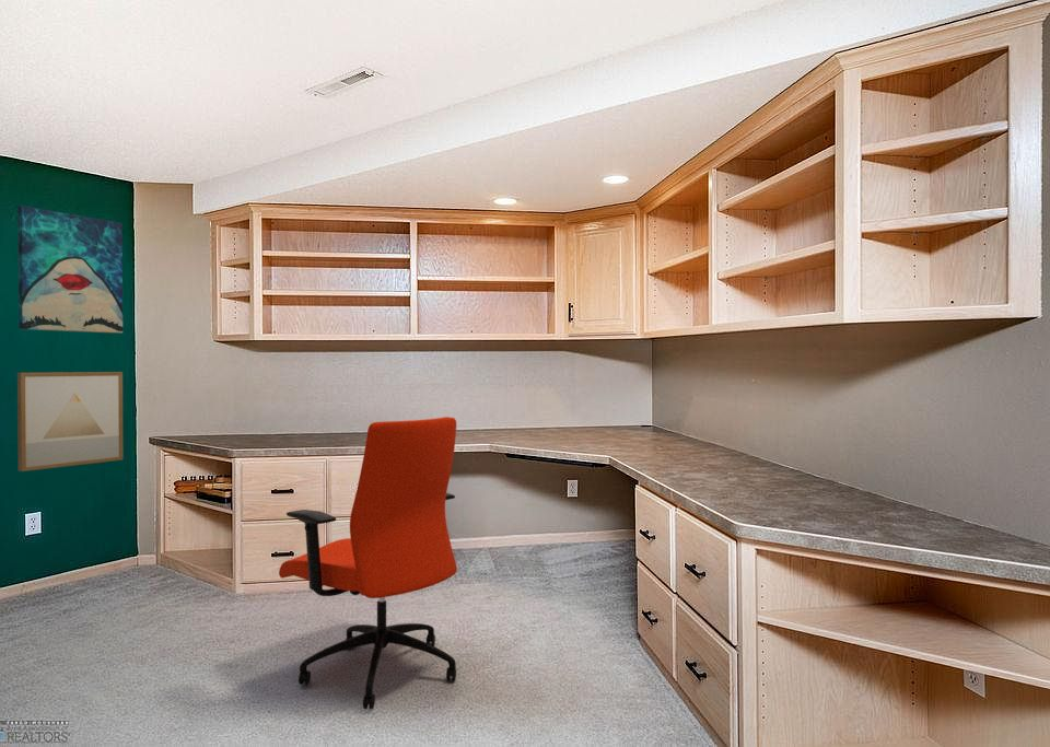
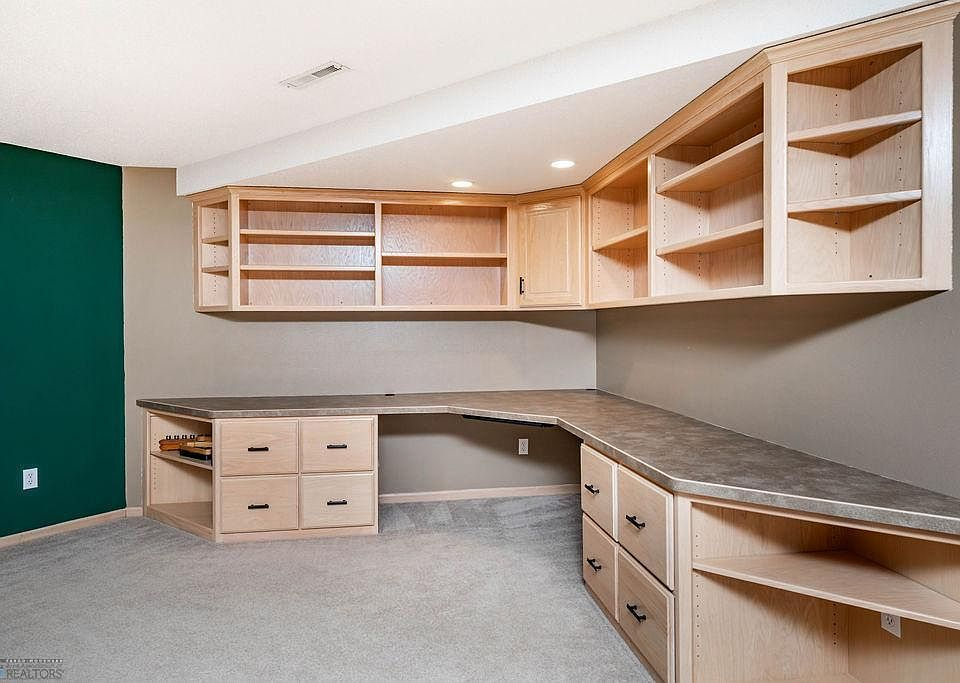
- wall art (73, 272)
- wall art (72, 418)
- office chair (377, 542)
